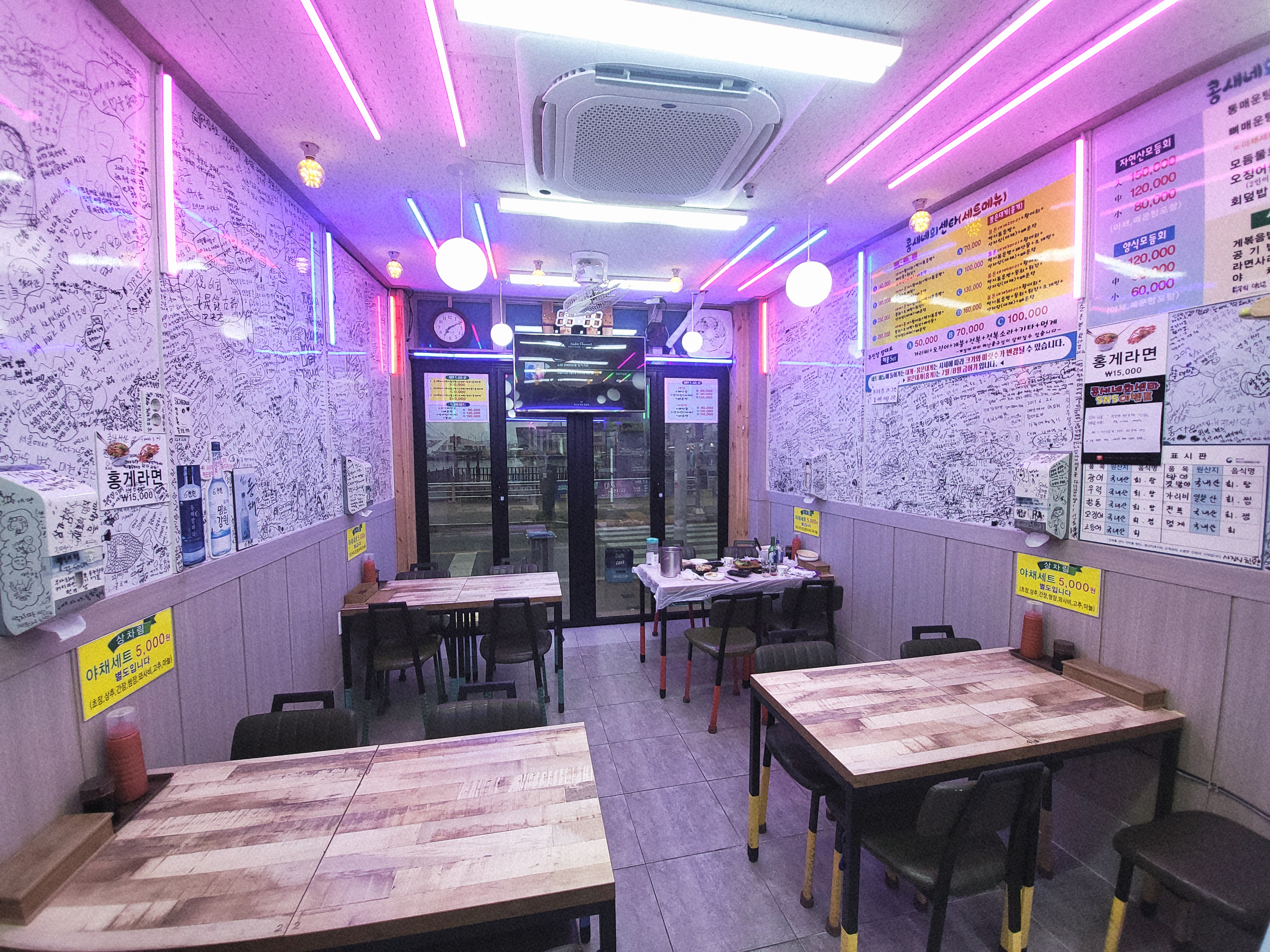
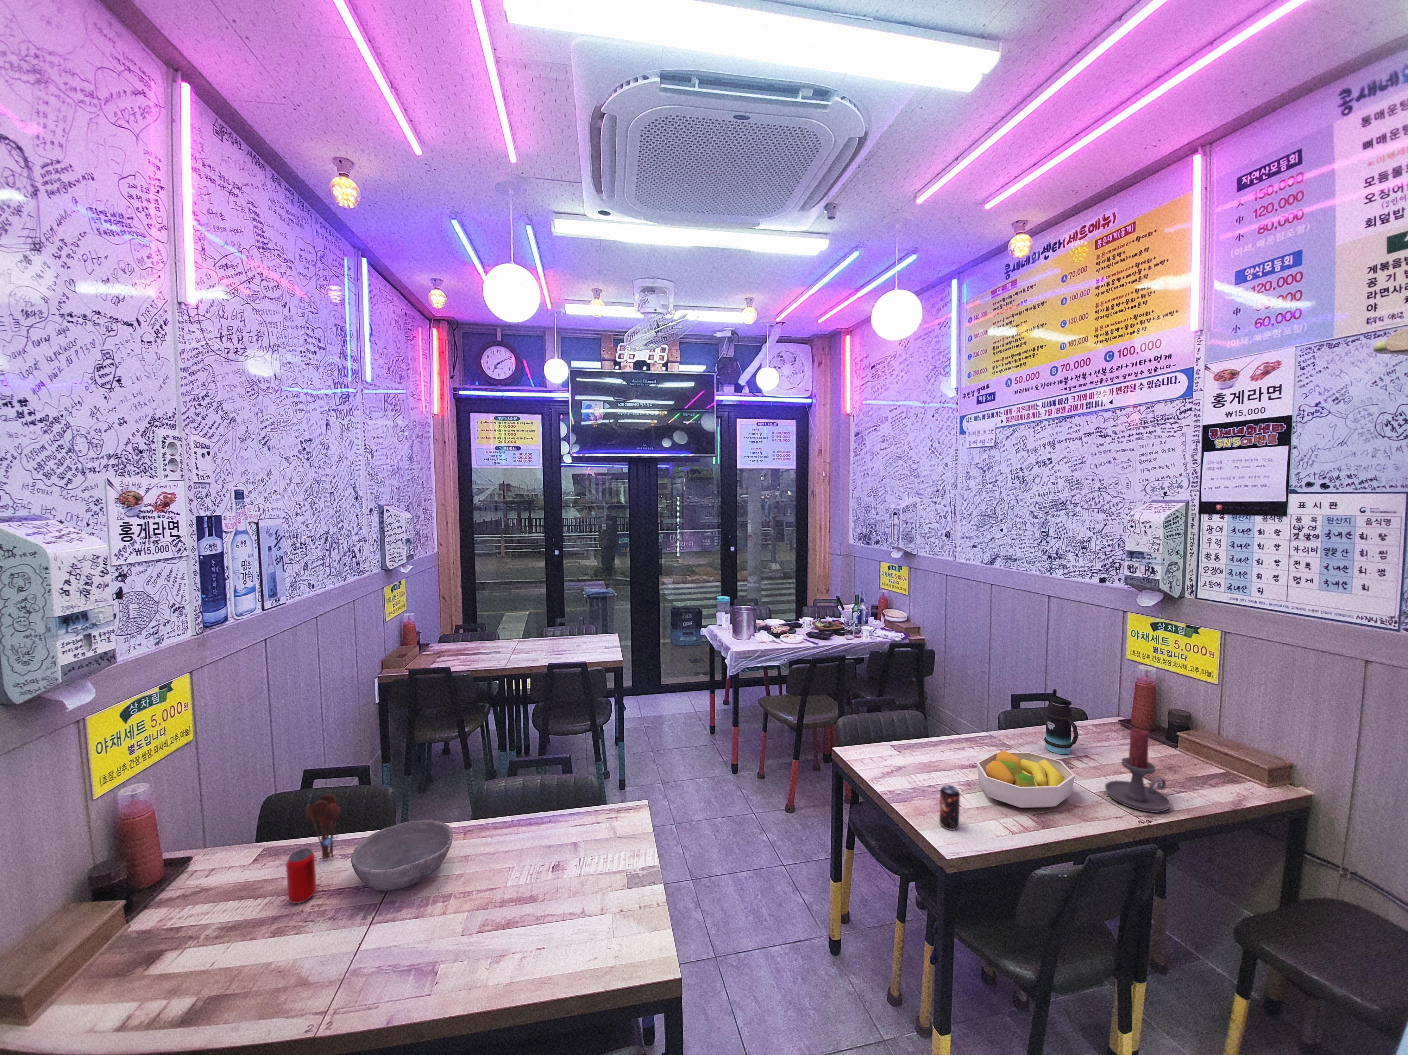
+ can (302, 875)
+ bottle (1063, 721)
+ bowl (404, 859)
+ beverage can (949, 807)
+ utensil holder (324, 828)
+ candle holder (1143, 764)
+ fruit bowl (1024, 776)
